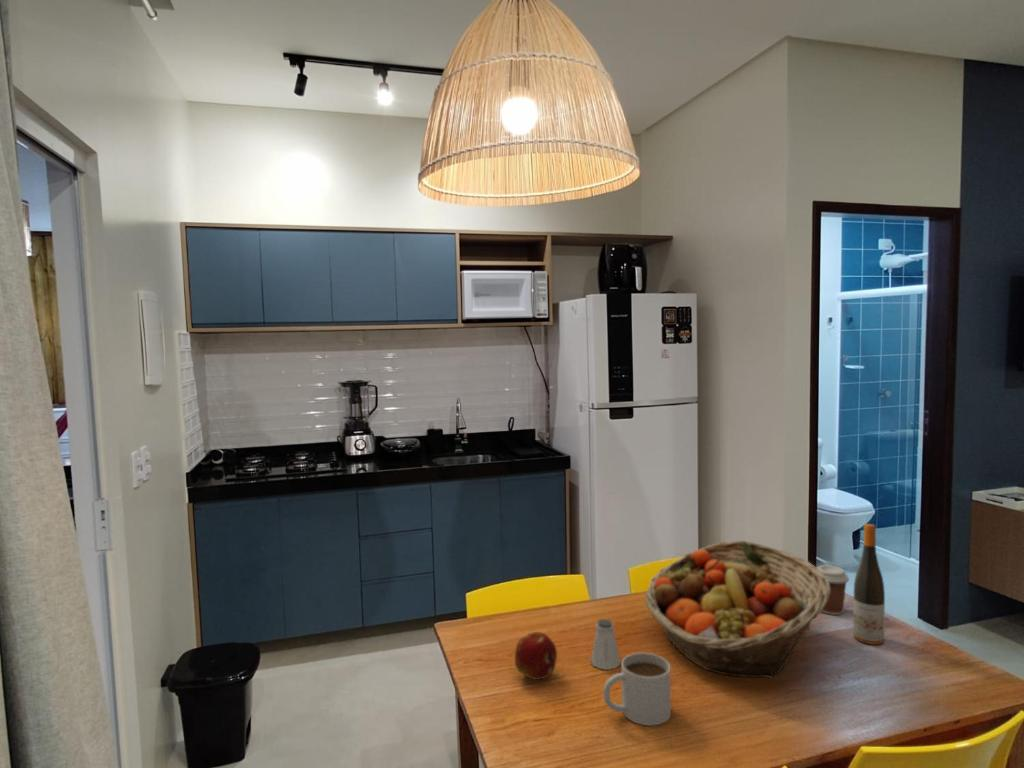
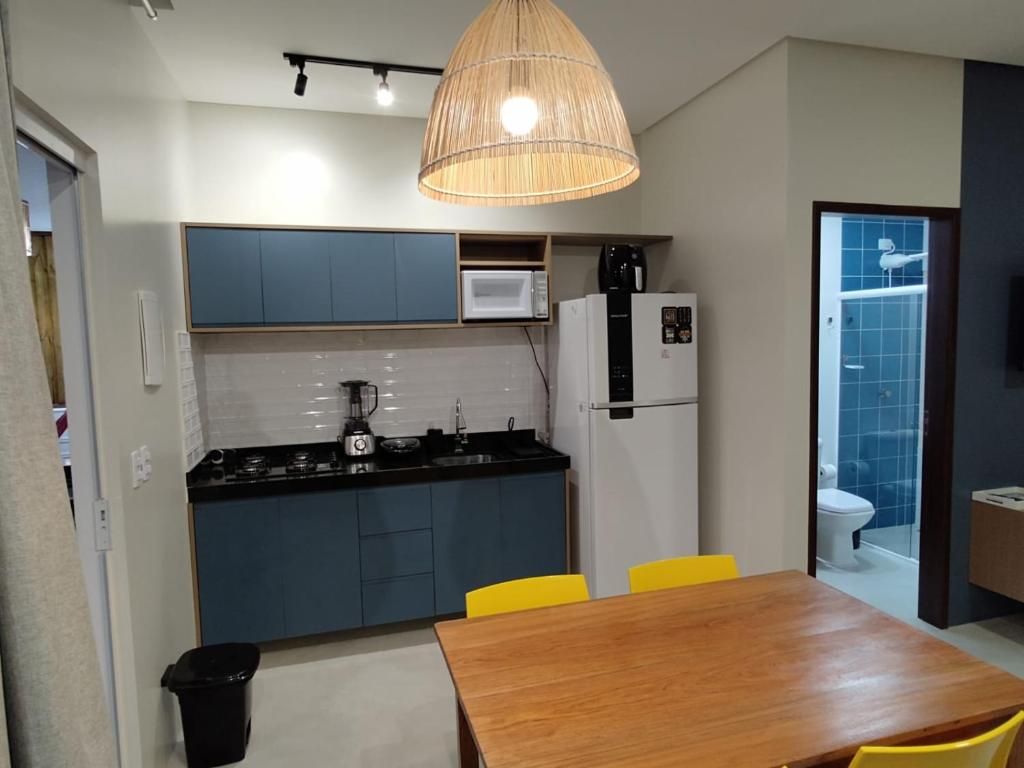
- saltshaker (605, 642)
- coffee cup (830, 589)
- fruit (534, 653)
- mug (636, 689)
- fruit basket (731, 602)
- wine bottle (869, 581)
